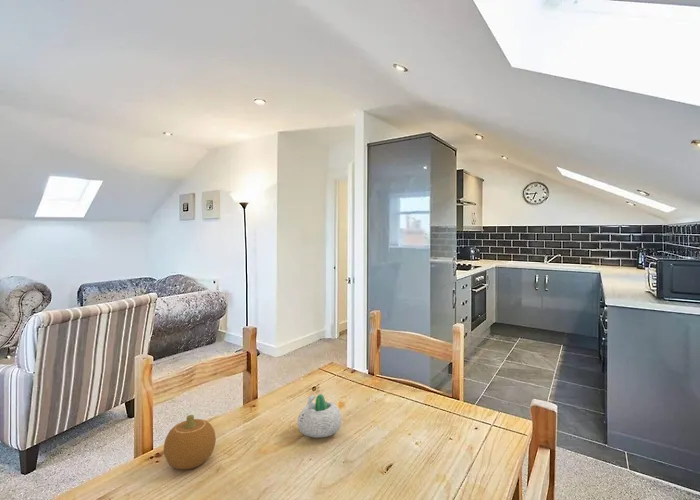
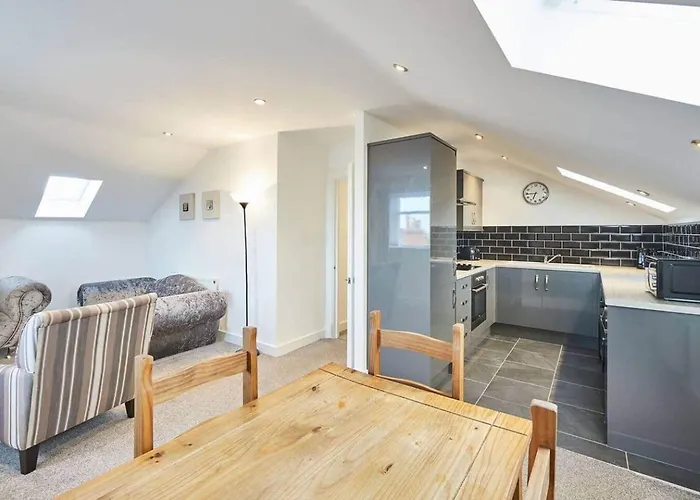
- fruit (190, 437)
- succulent planter (319, 413)
